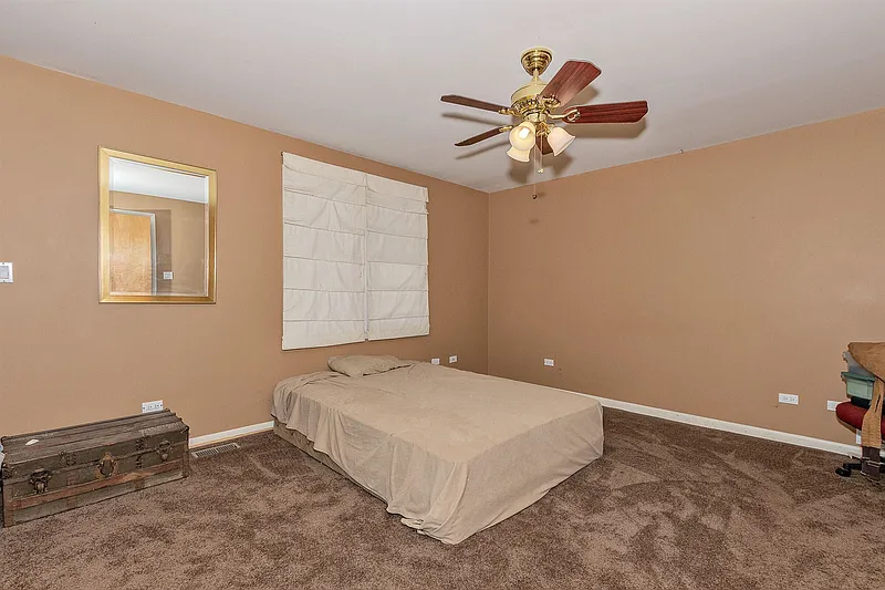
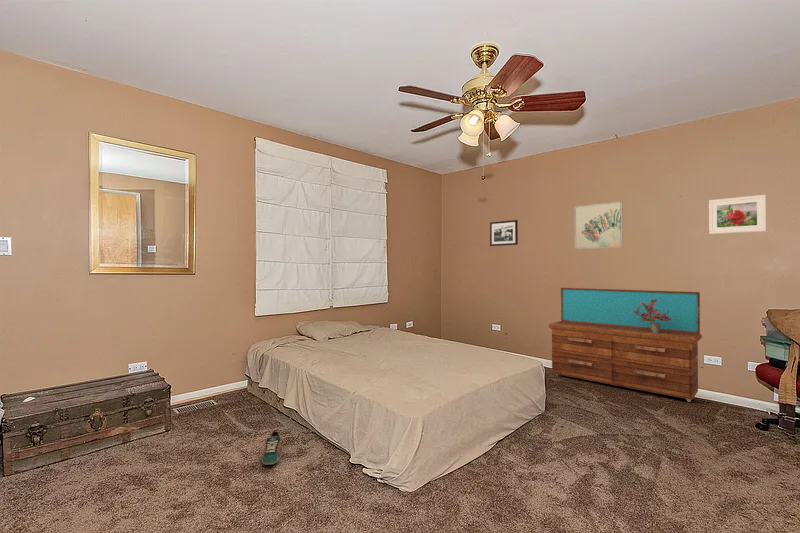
+ wall art (597, 226)
+ potted plant (653, 310)
+ picture frame (503, 233)
+ sneaker (271, 447)
+ dresser (618, 337)
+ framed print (736, 215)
